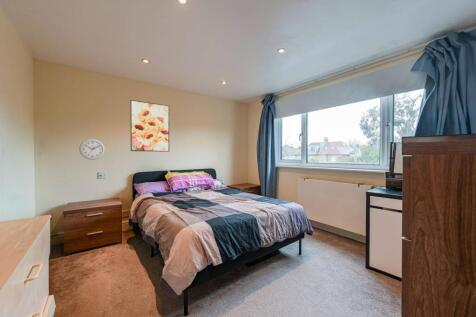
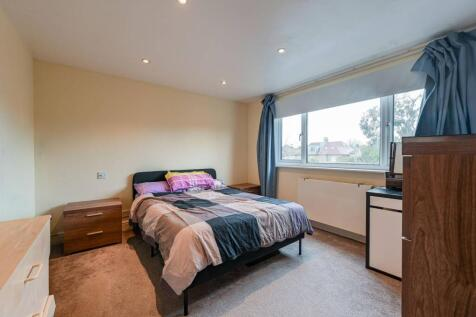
- wall clock (92, 149)
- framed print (150, 127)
